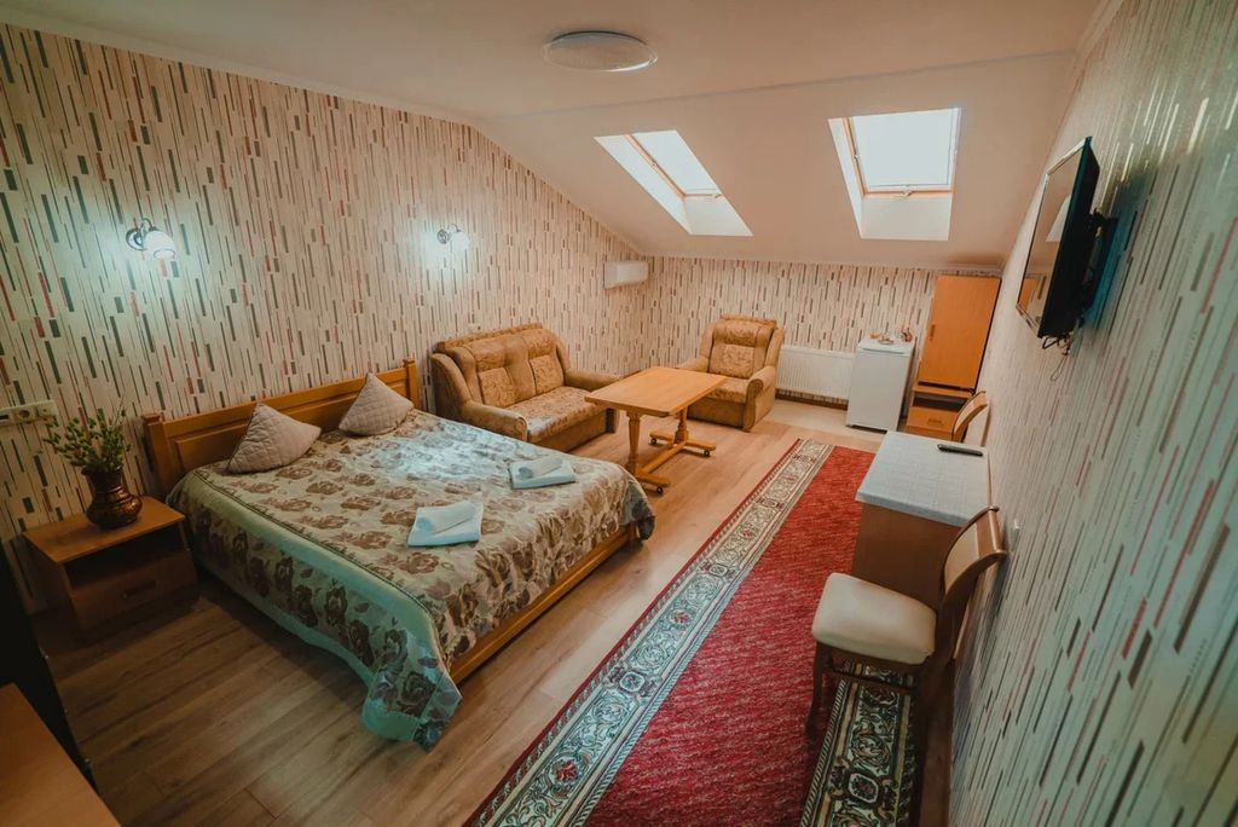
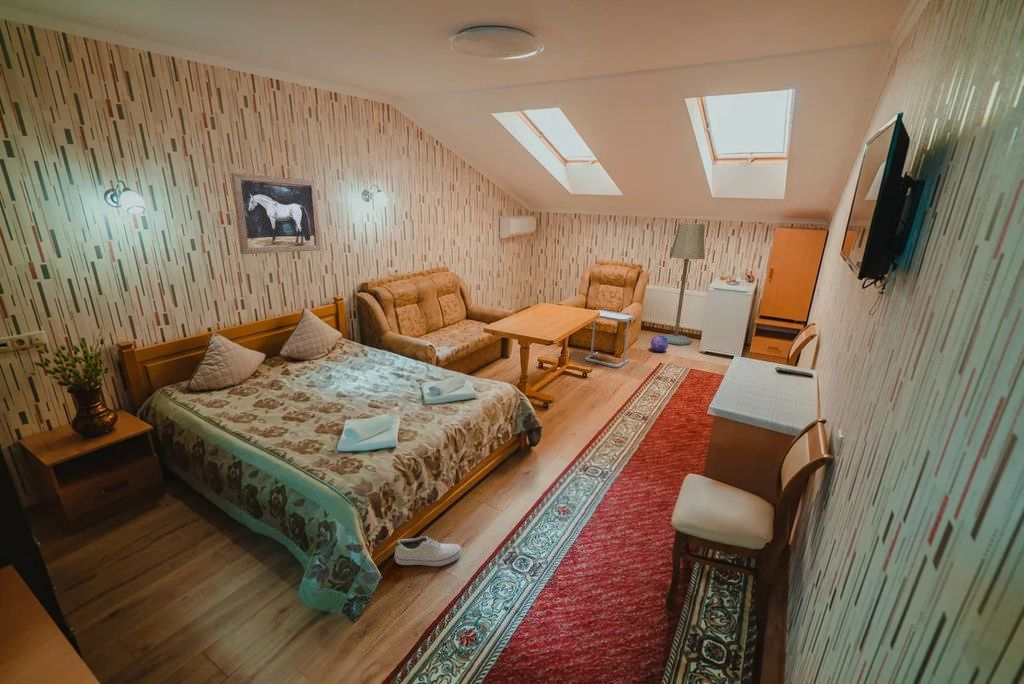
+ decorative ball (659, 343)
+ side table (594, 333)
+ shoe (428, 548)
+ wall art (280, 215)
+ floor lamp (683, 284)
